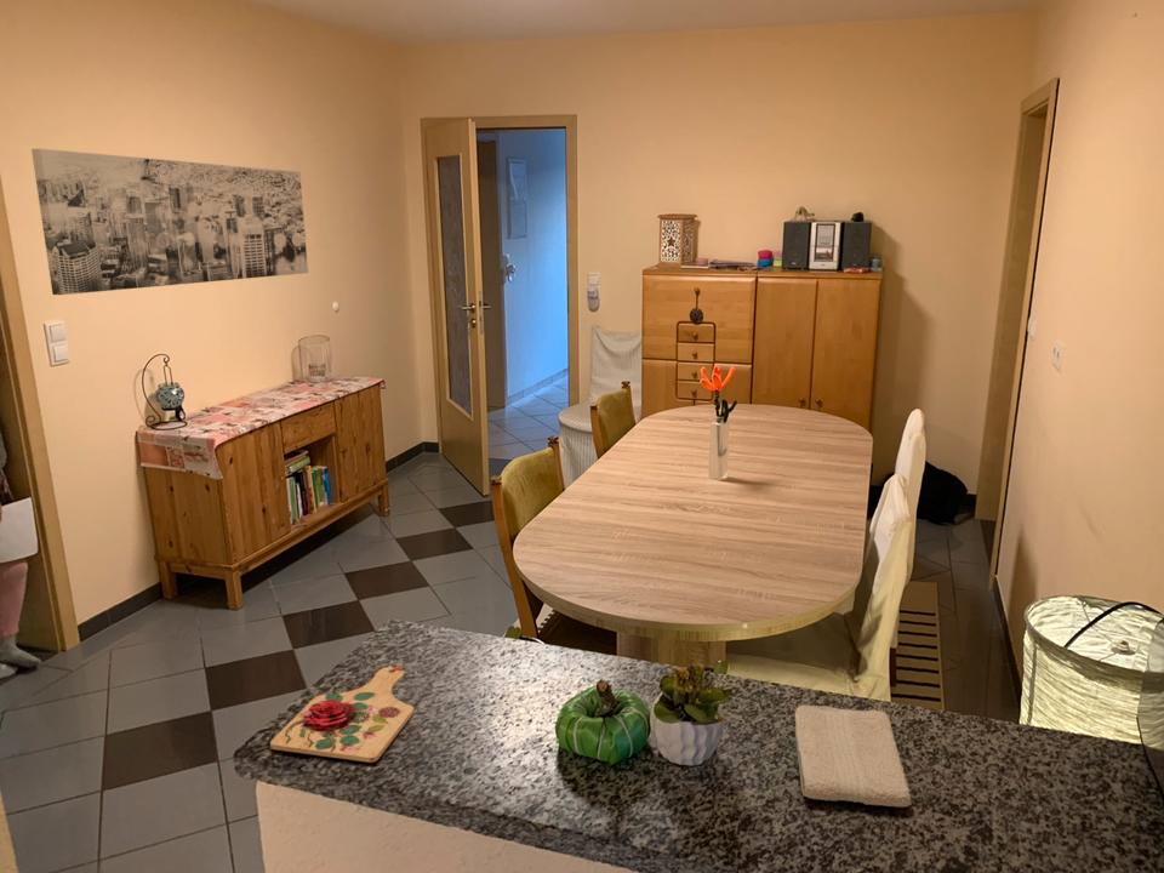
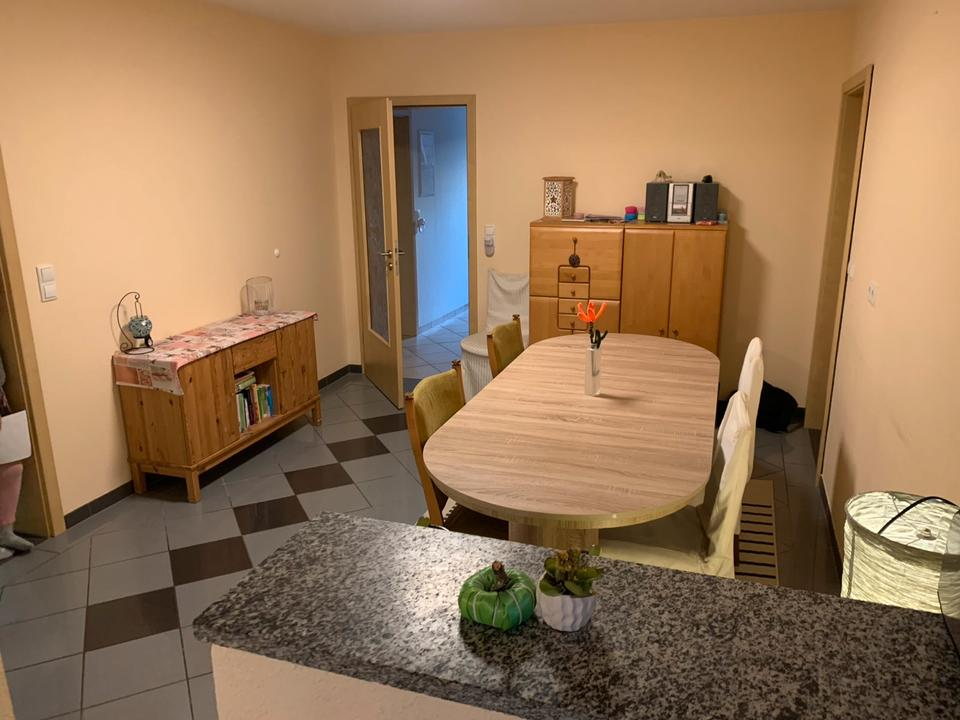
- washcloth (848, 751)
- wall art (196, 223)
- cutting board (360, 701)
